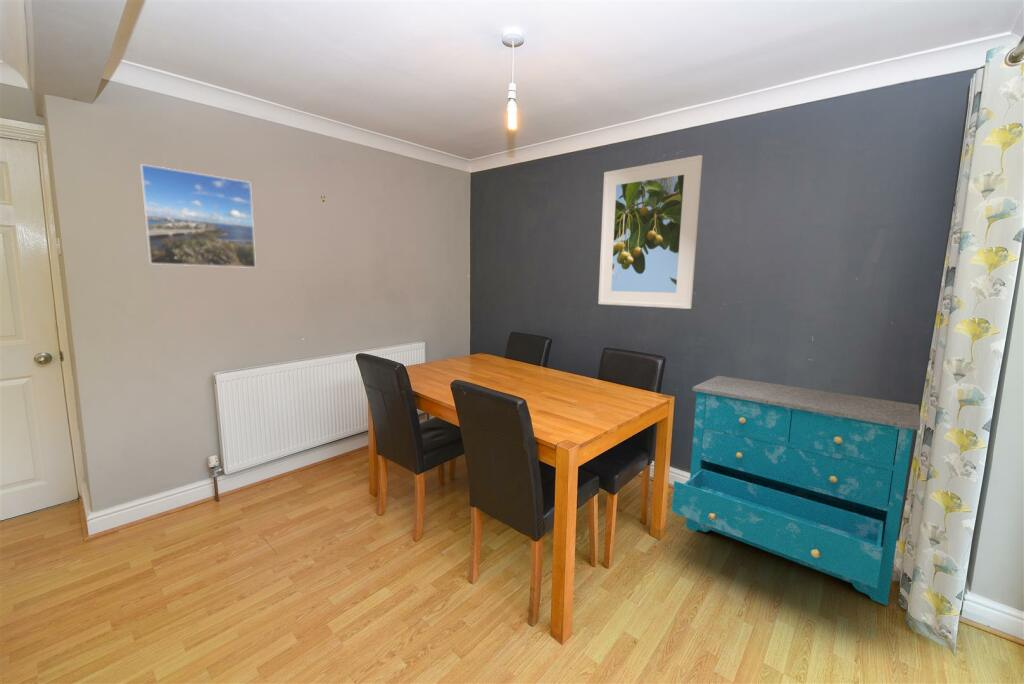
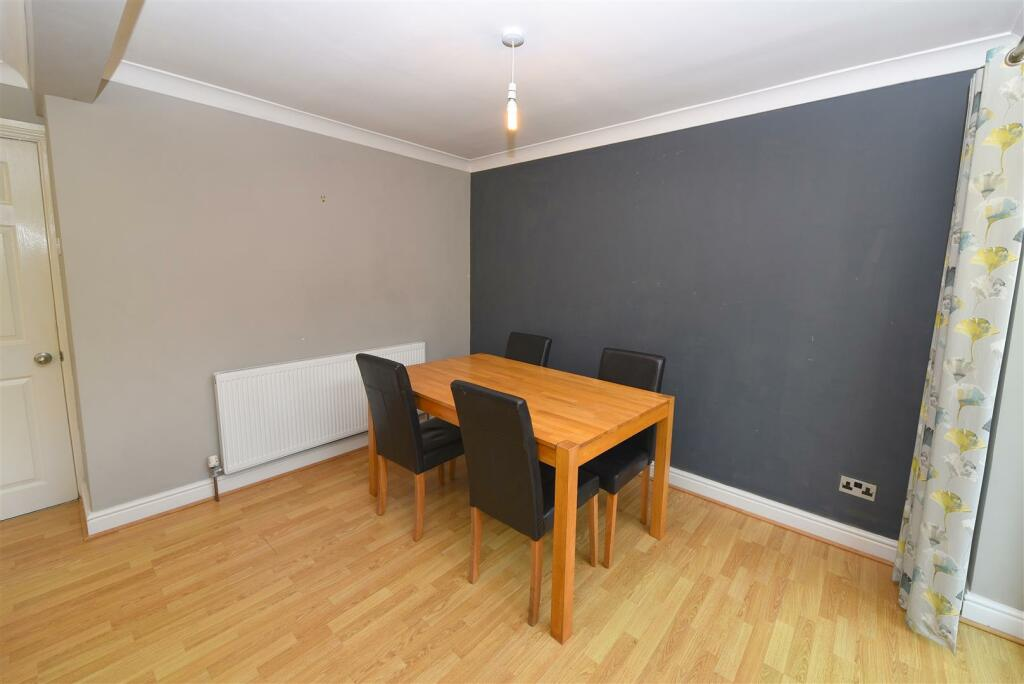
- dresser (781, 483)
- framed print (202, 220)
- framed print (645, 236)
